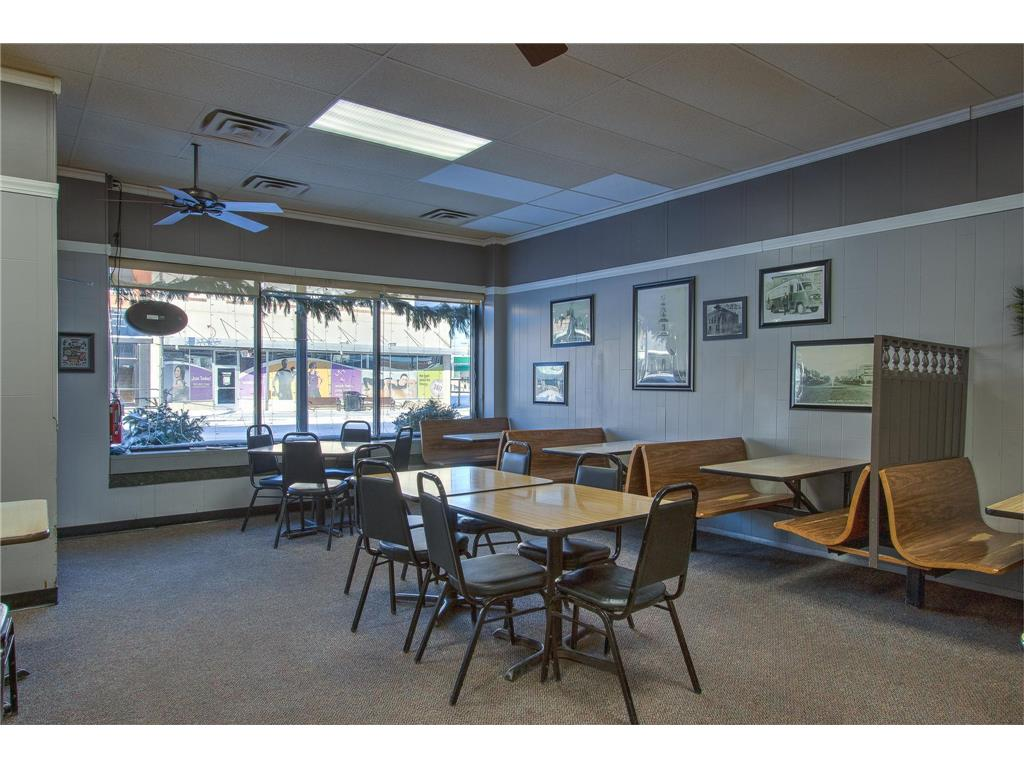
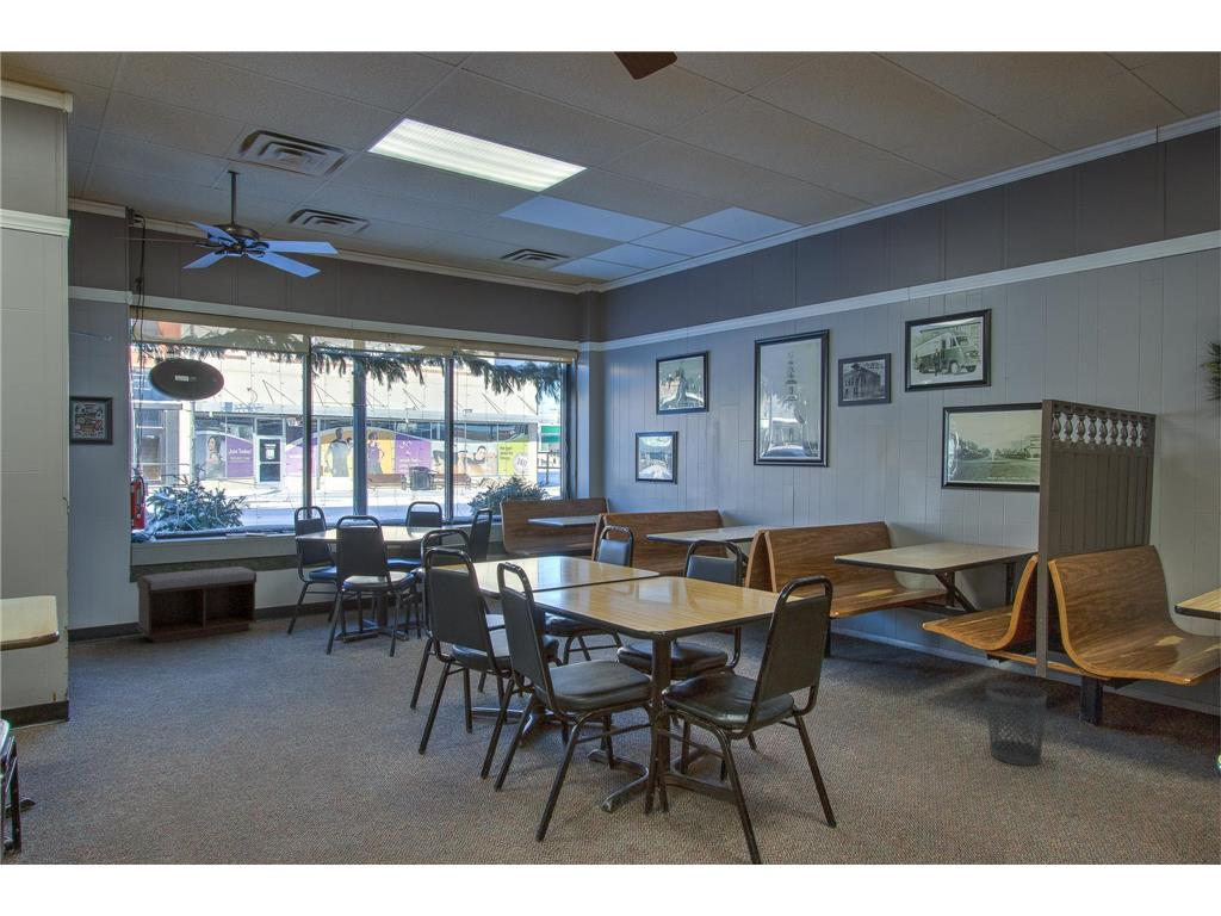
+ wastebasket (1015, 723)
+ bench (198, 601)
